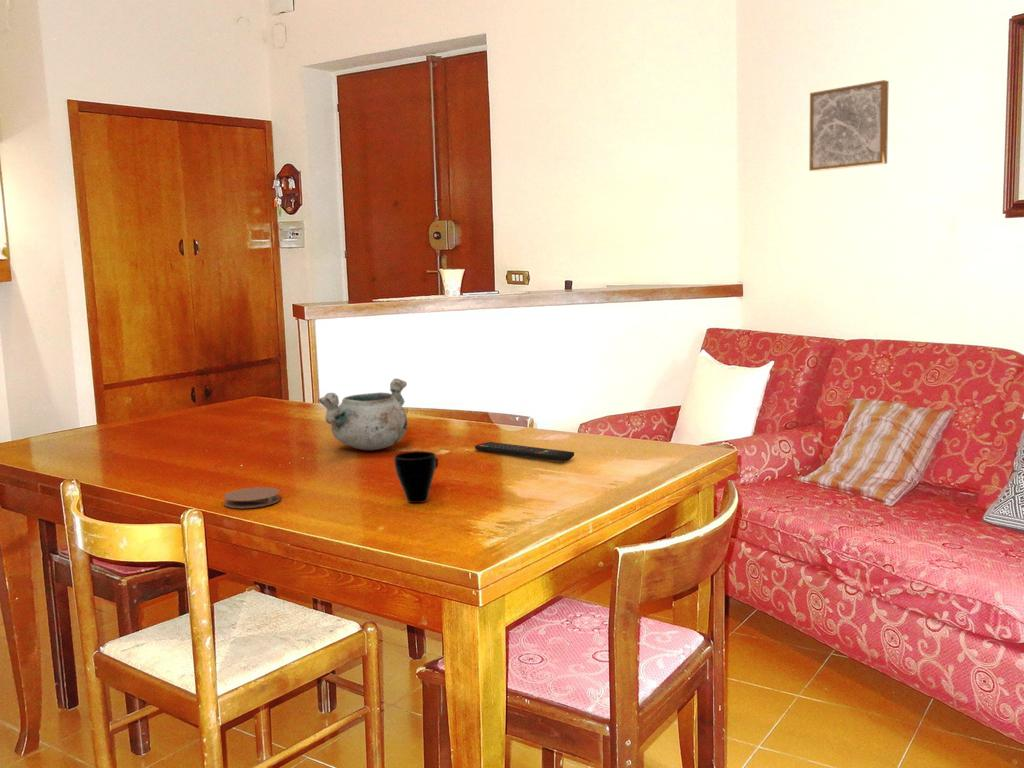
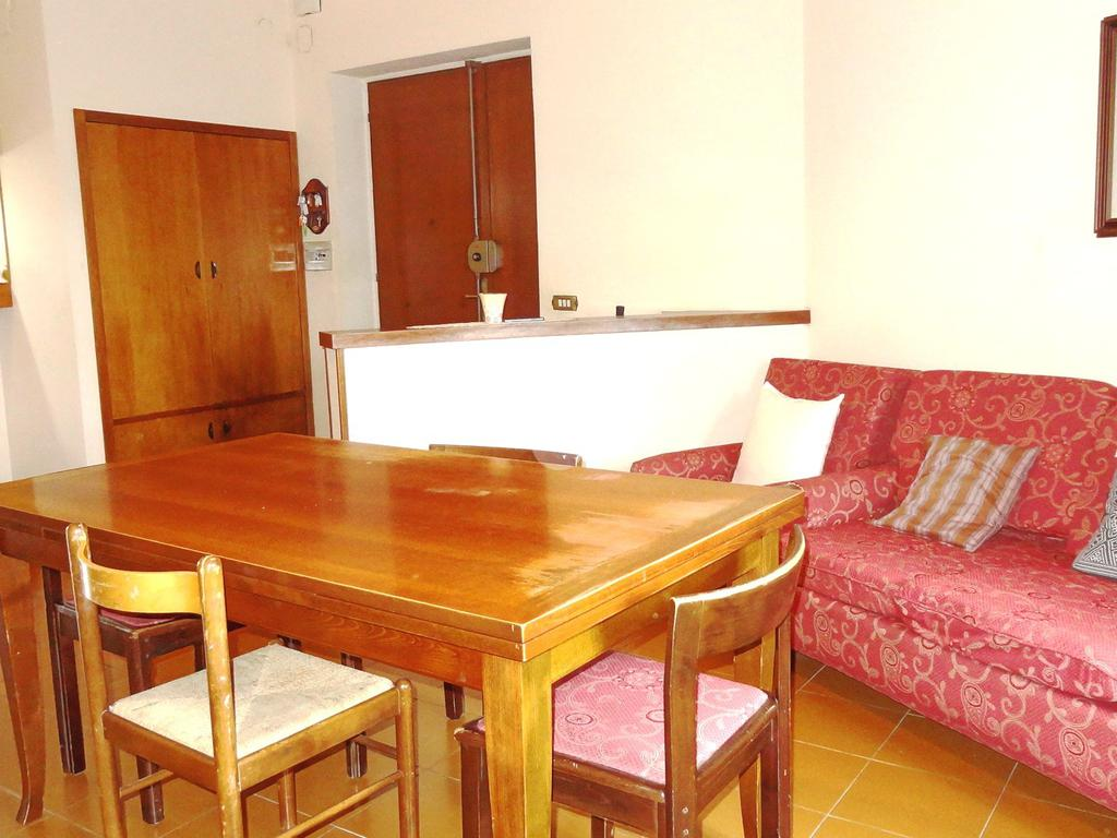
- coaster (252, 497)
- remote control (522, 451)
- wall art (847, 127)
- cup (420, 476)
- decorative bowl (367, 416)
